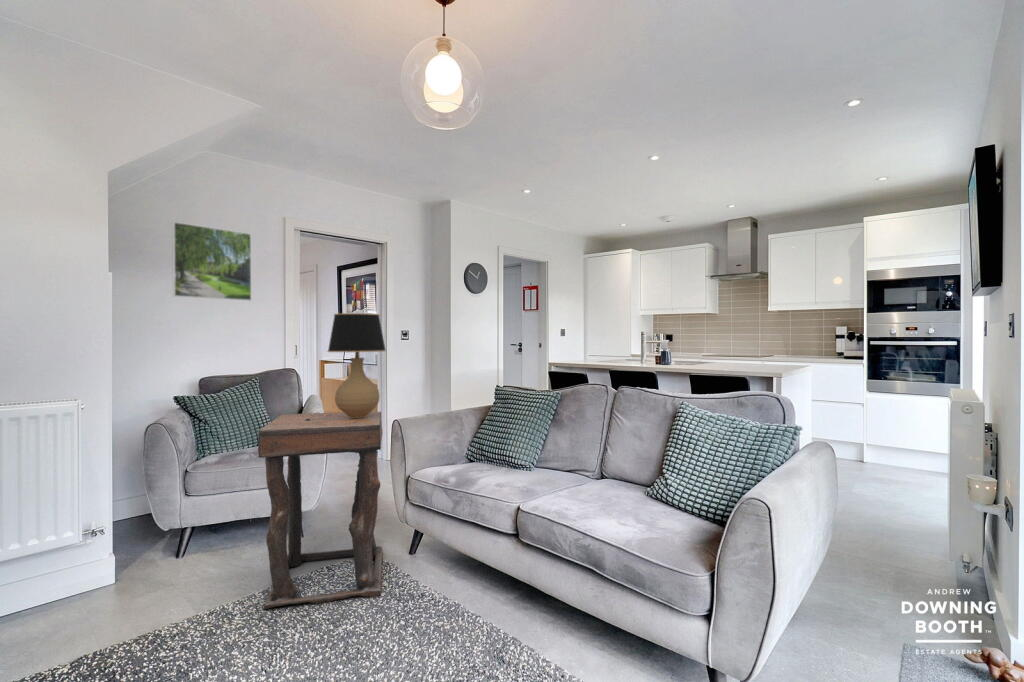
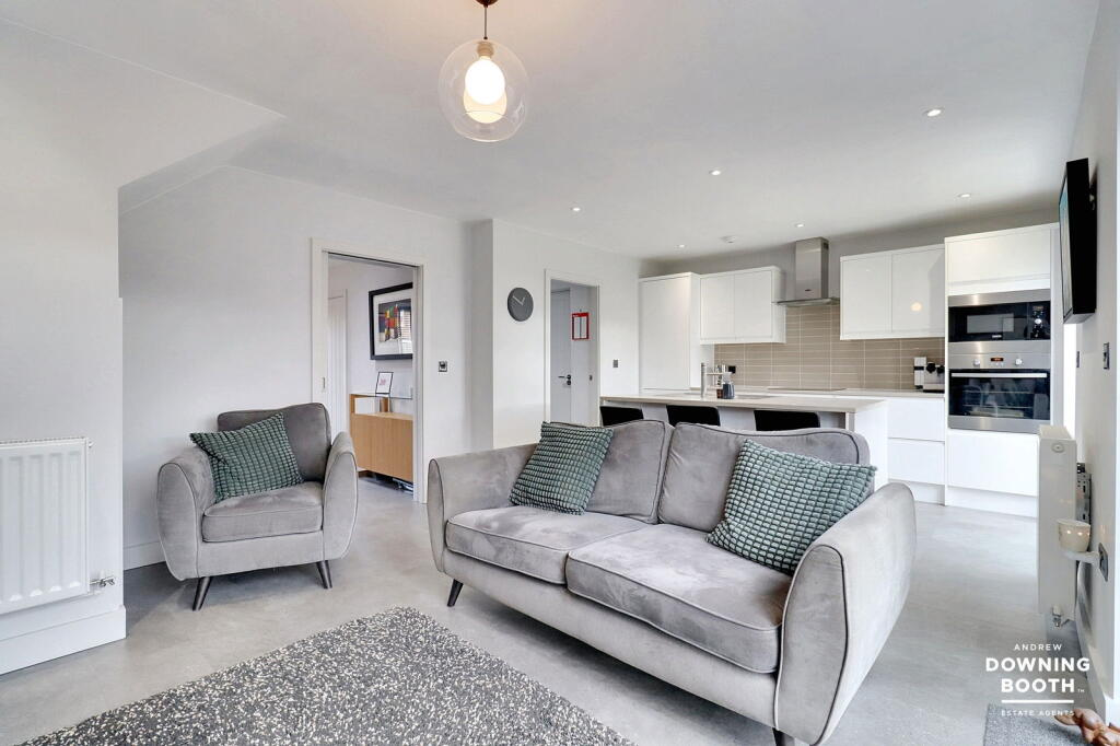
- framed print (213, 263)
- table lamp (352, 365)
- side table (352, 506)
